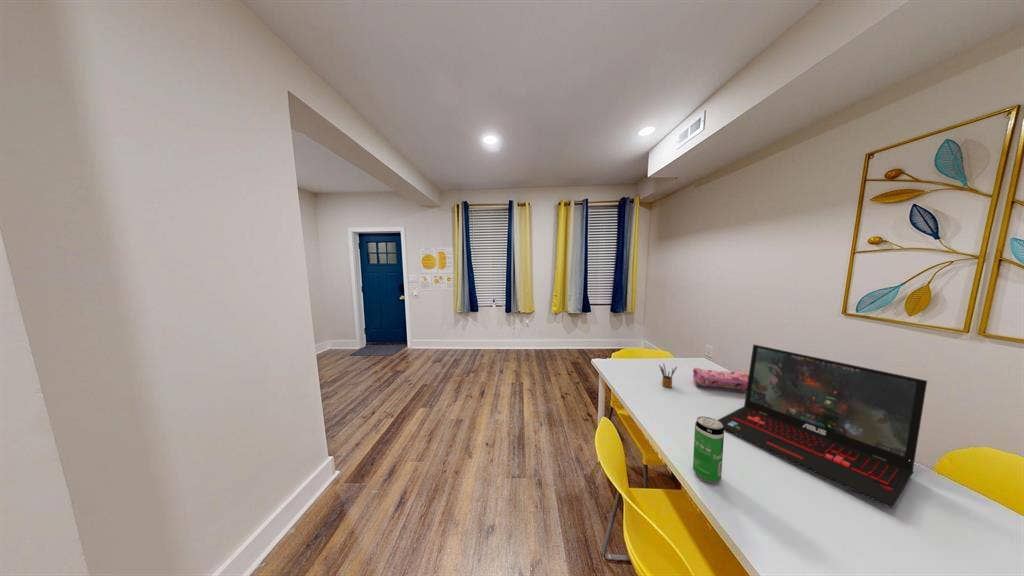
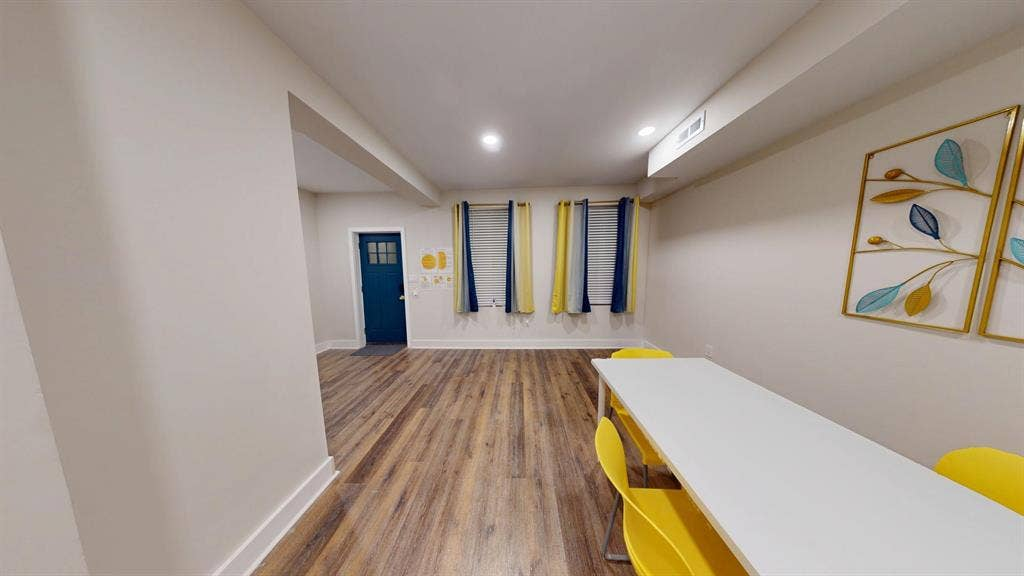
- beverage can (708, 449)
- laptop (804, 406)
- pencil case (721, 379)
- pencil box (668, 375)
